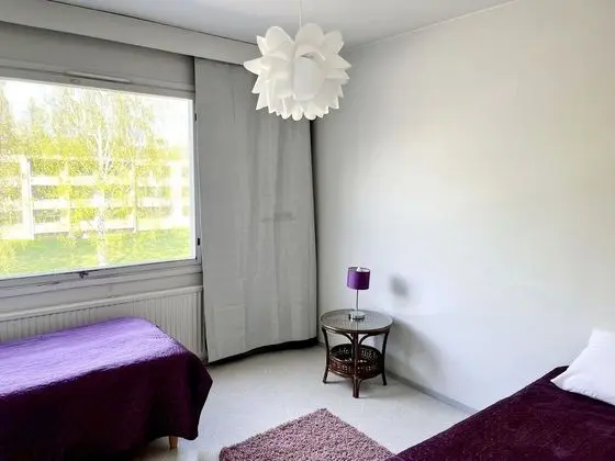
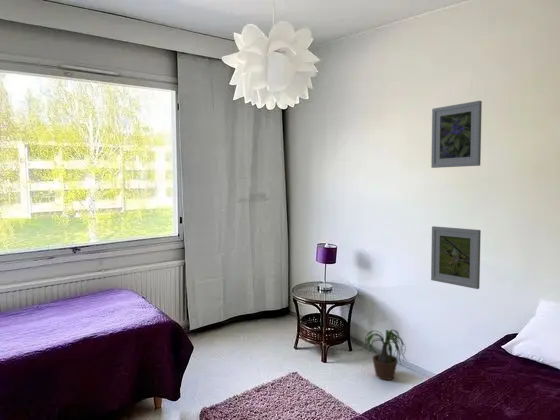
+ potted plant (390, 353)
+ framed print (455, 136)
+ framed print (454, 256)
